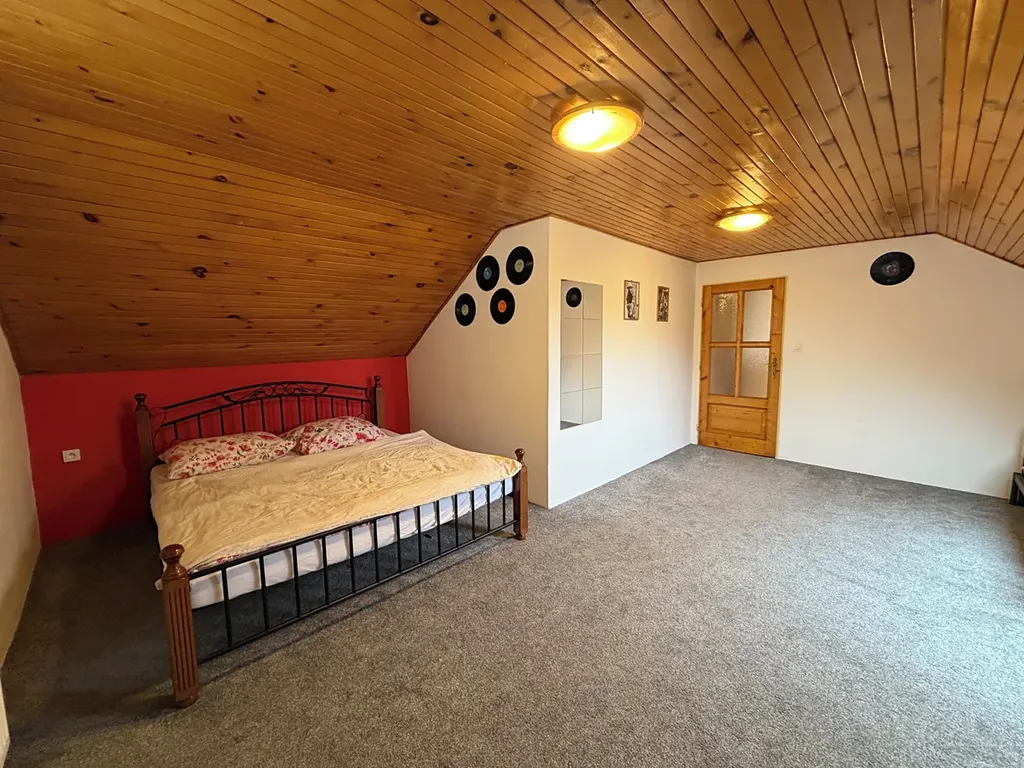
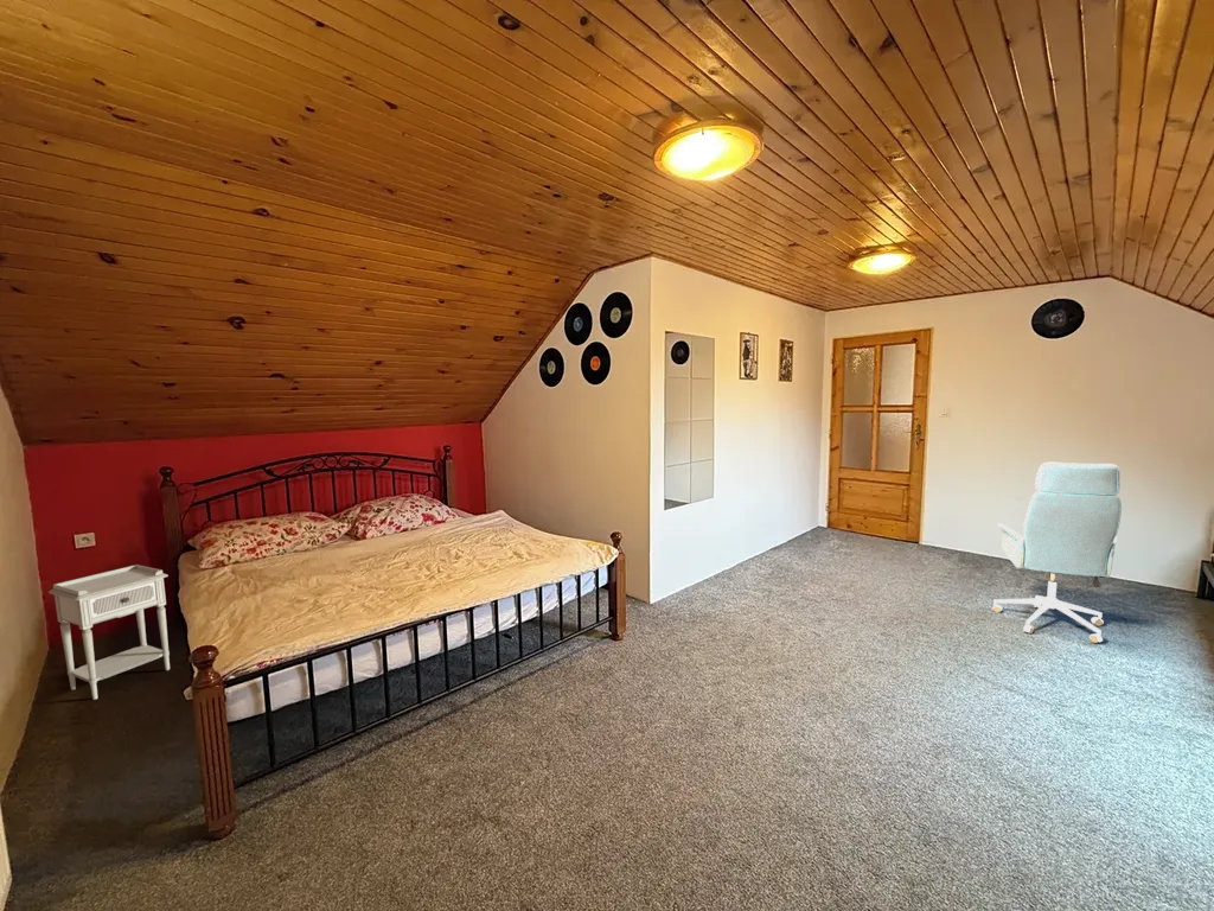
+ nightstand (115, 617)
+ office chair (1056, 542)
